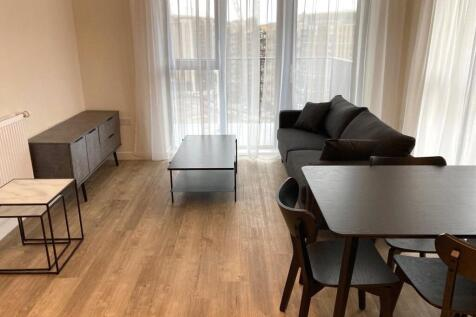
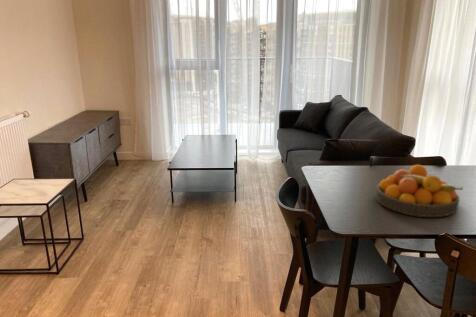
+ fruit bowl (416, 186)
